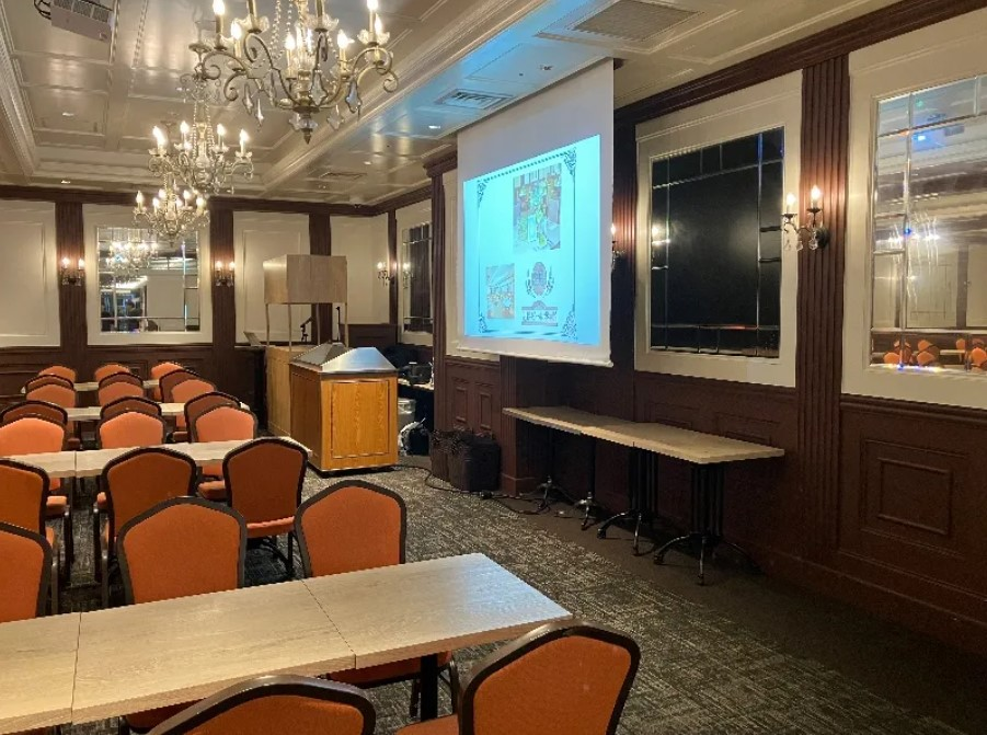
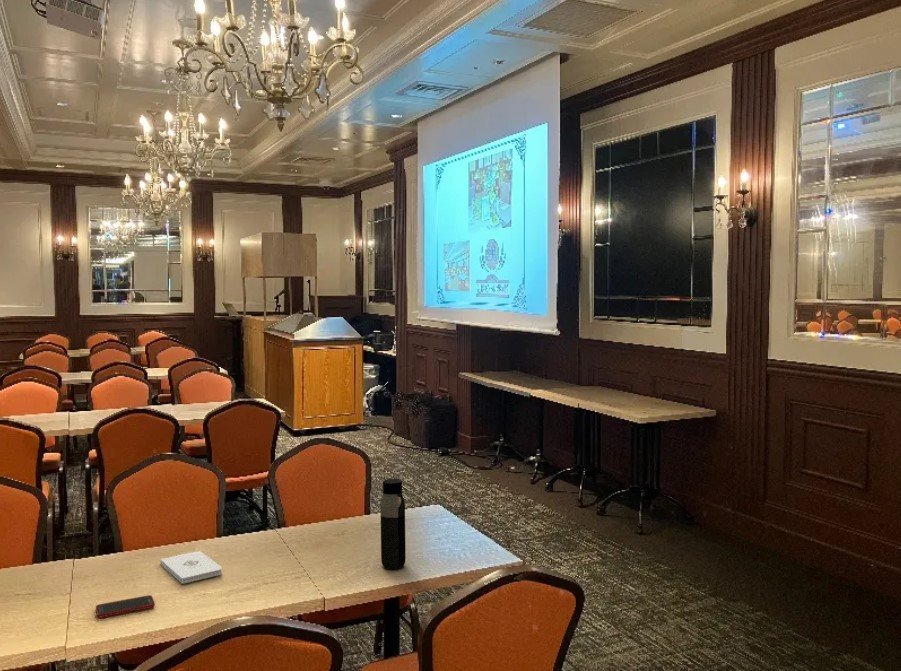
+ water bottle (392, 523)
+ cell phone (125, 606)
+ notepad (191, 566)
